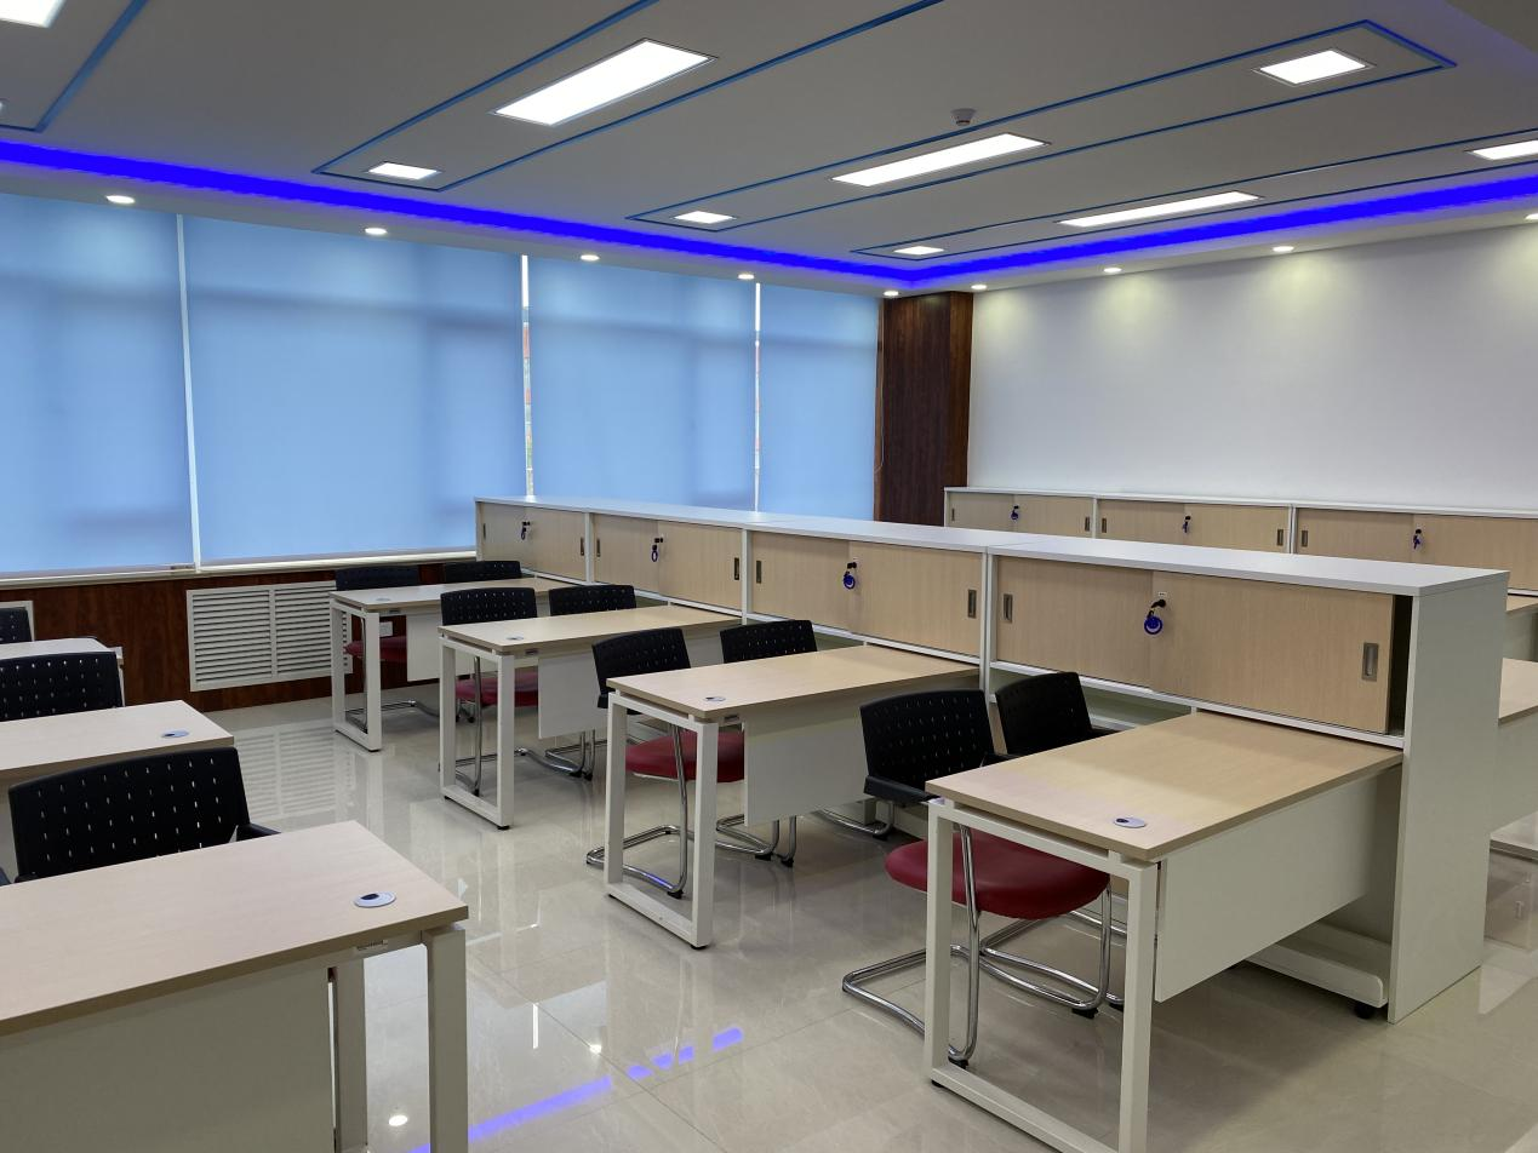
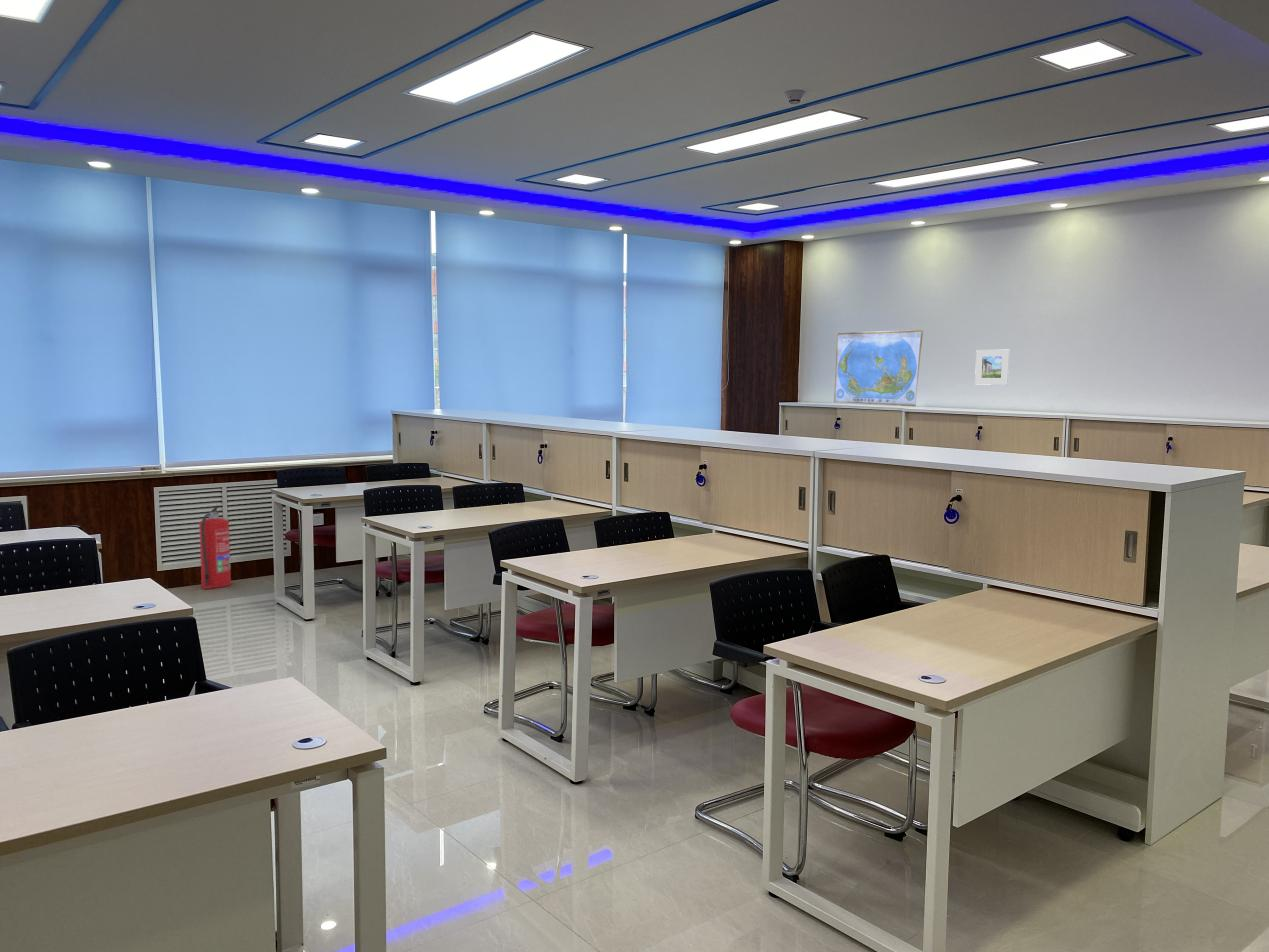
+ fire extinguisher (214, 545)
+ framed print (991, 367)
+ world map (876, 368)
